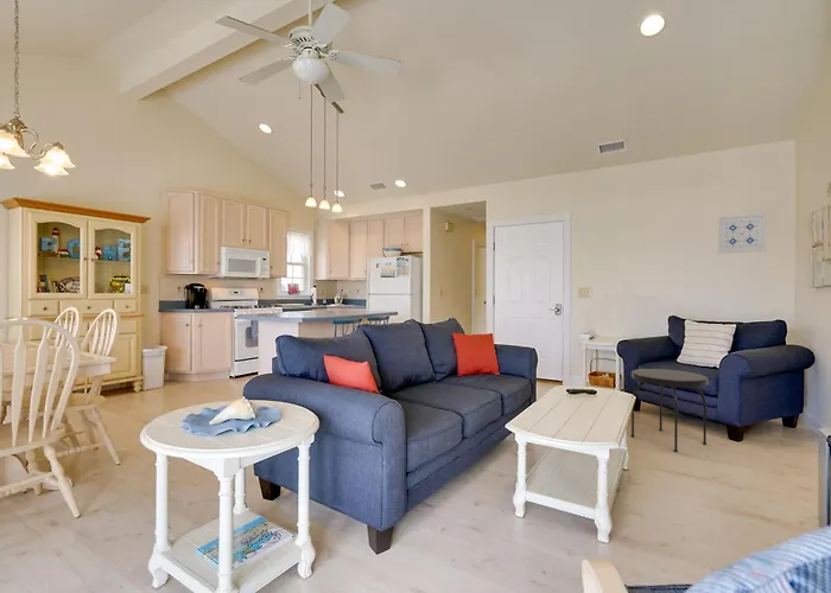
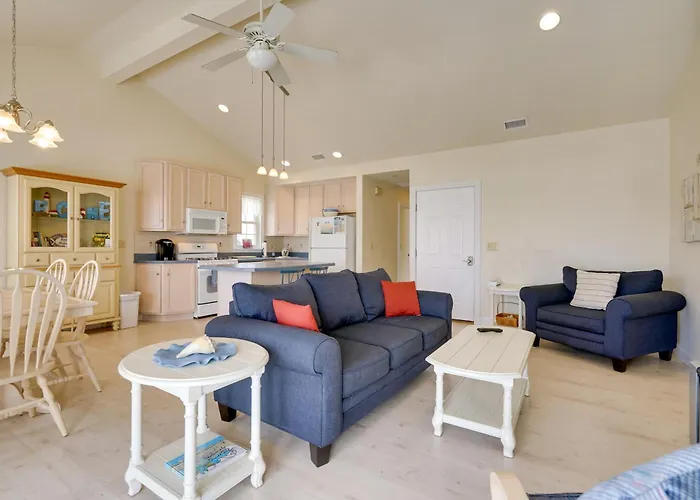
- side table (661, 407)
- wall art (741, 234)
